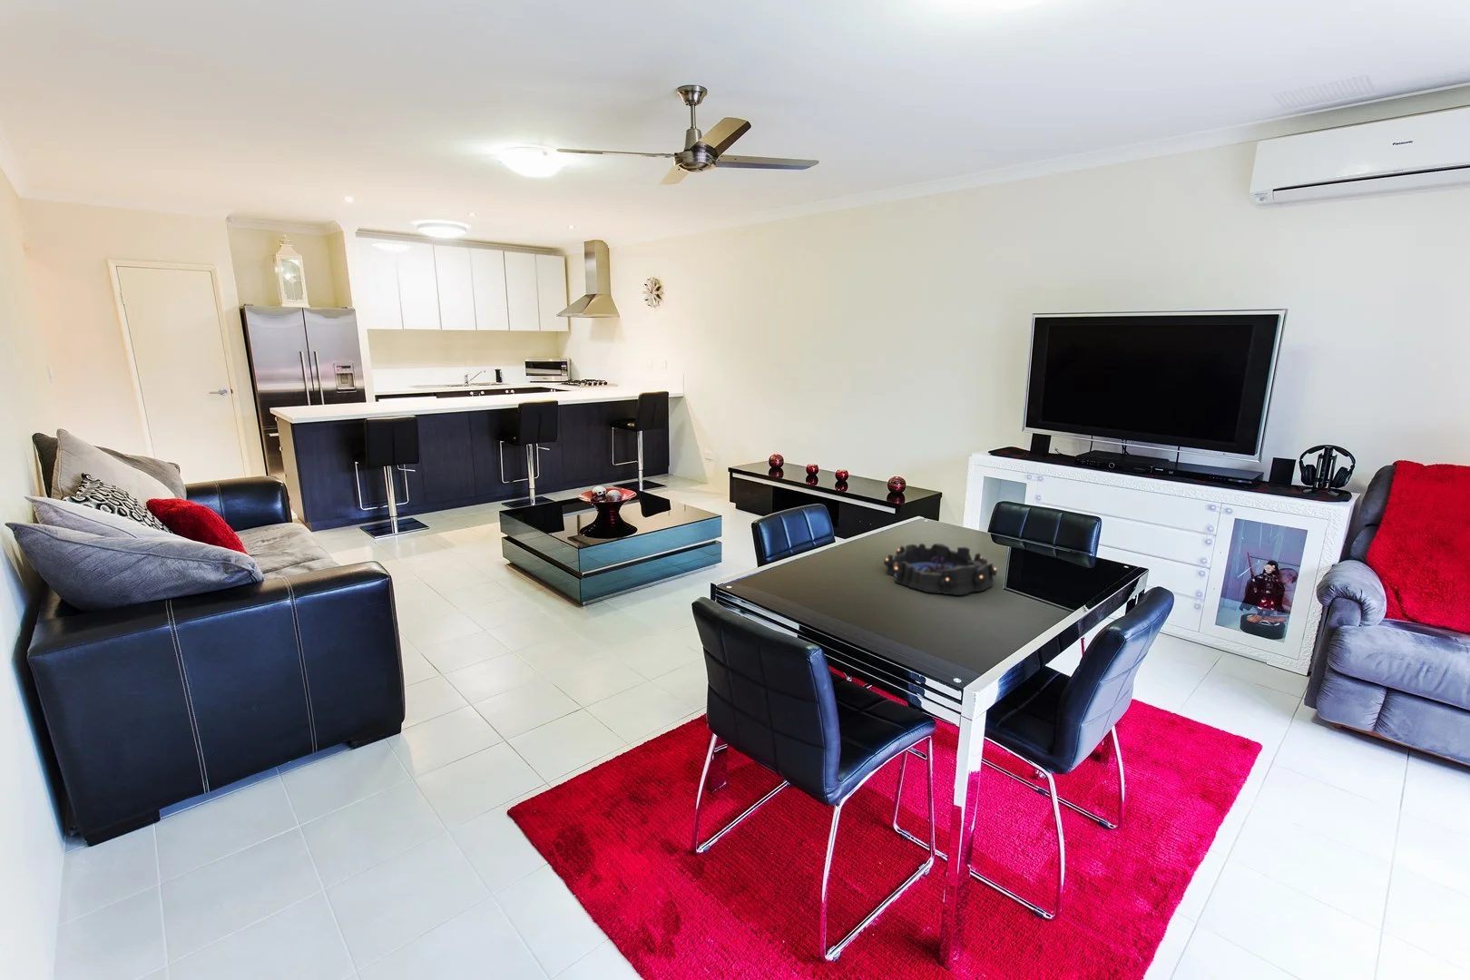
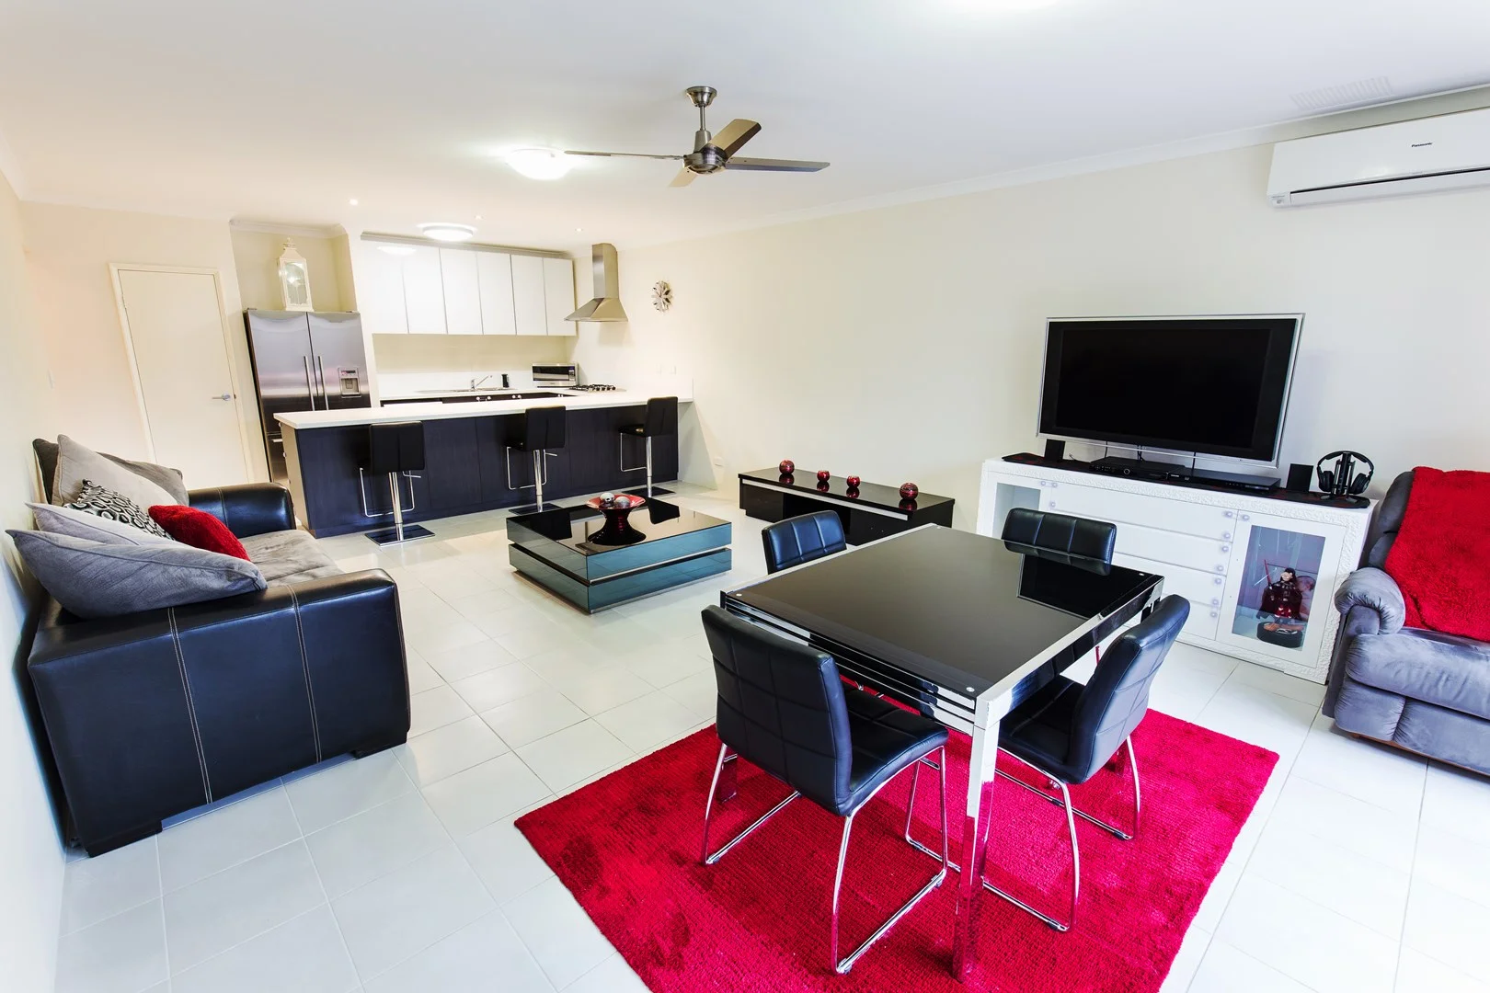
- decorative bowl (940, 565)
